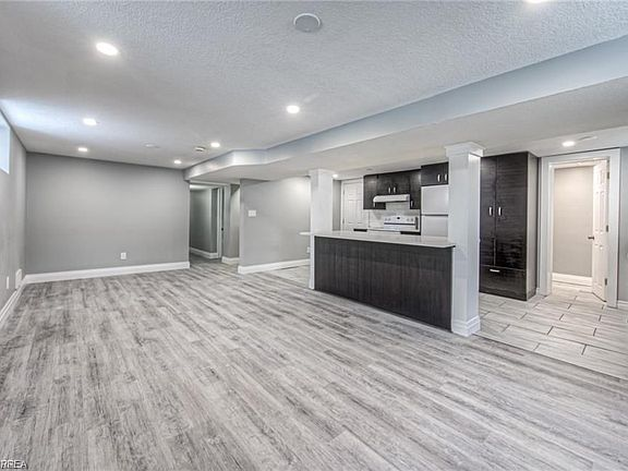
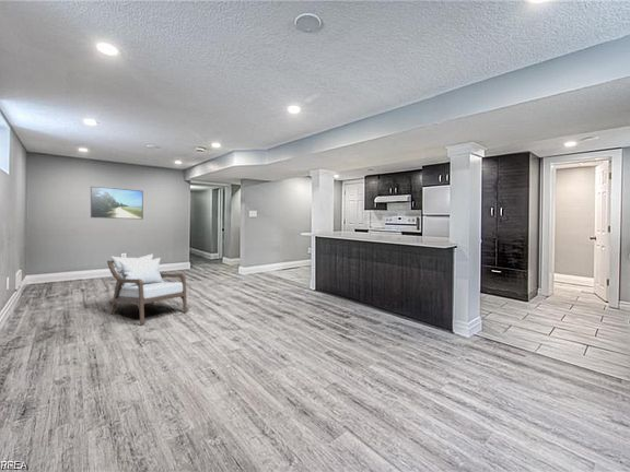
+ armchair (145, 284)
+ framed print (117, 203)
